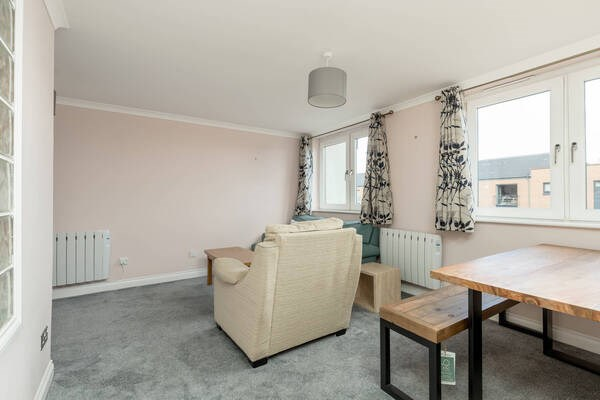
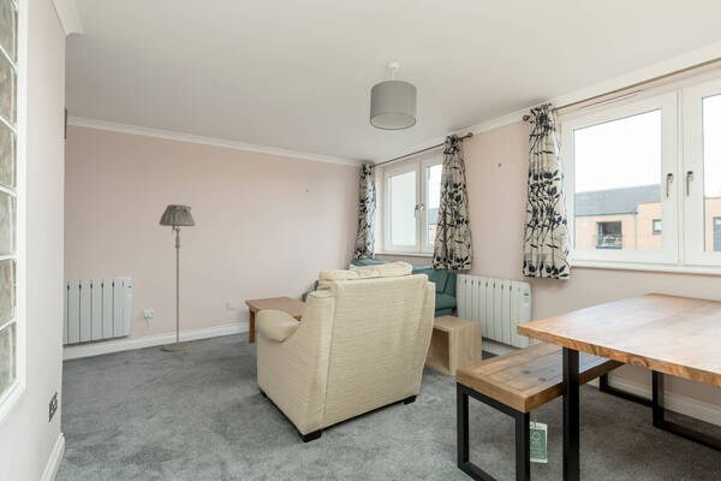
+ floor lamp (177, 275)
